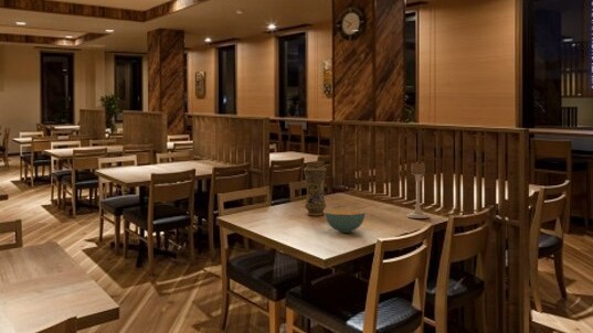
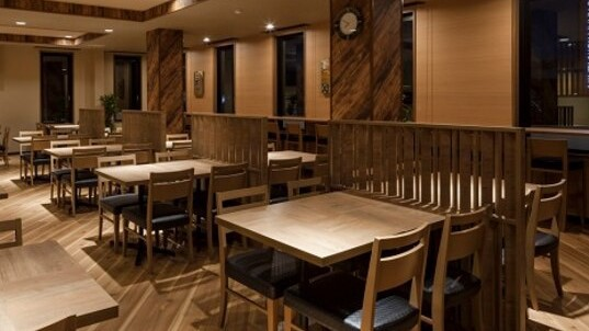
- cereal bowl (345, 222)
- candle holder (417, 190)
- vase (315, 187)
